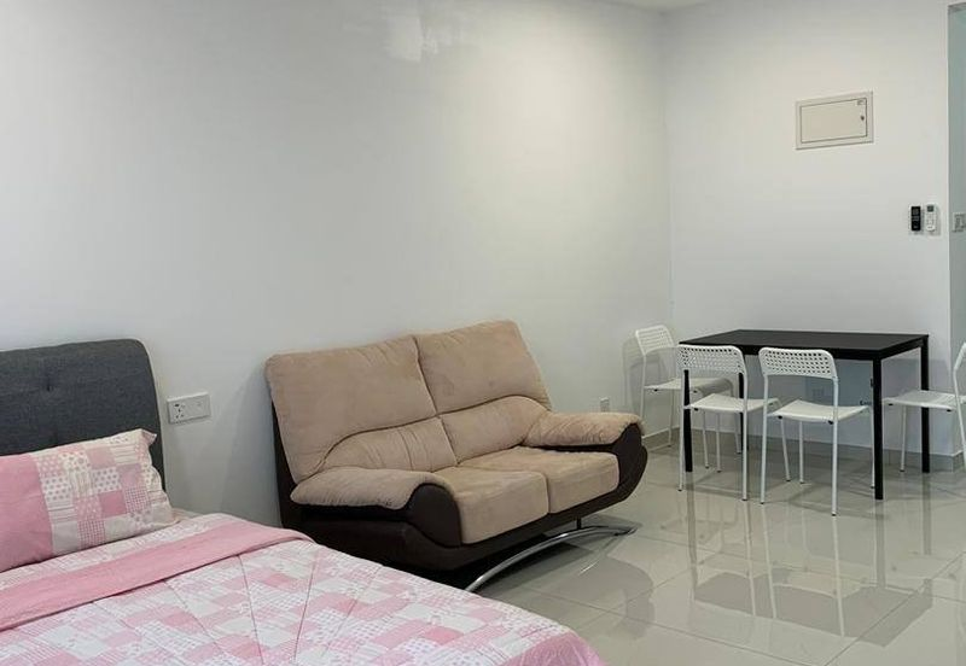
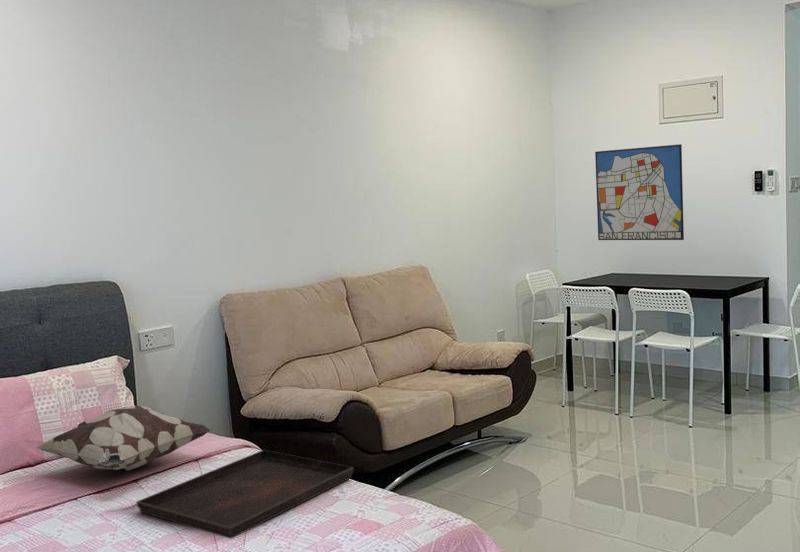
+ serving tray (249, 489)
+ wall art (638, 194)
+ decorative pillow (124, 439)
